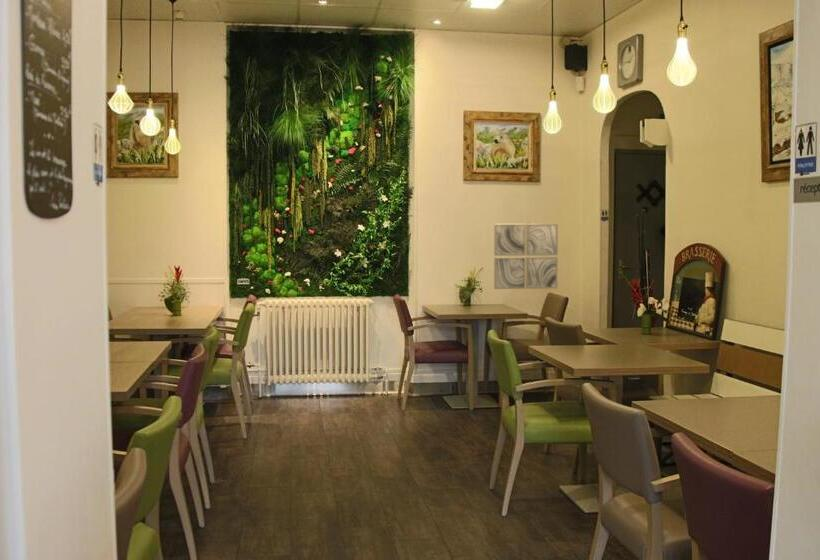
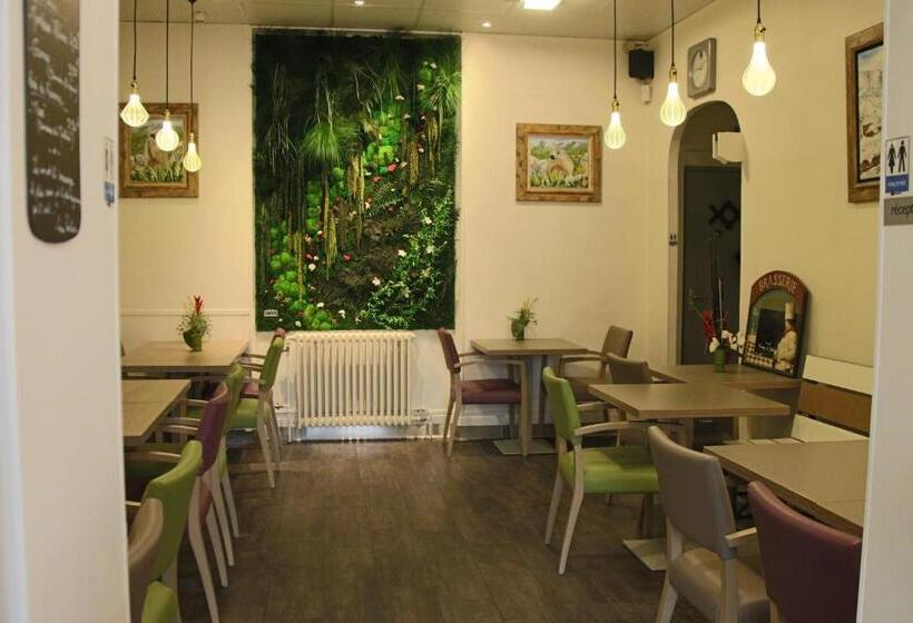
- wall art (525, 257)
